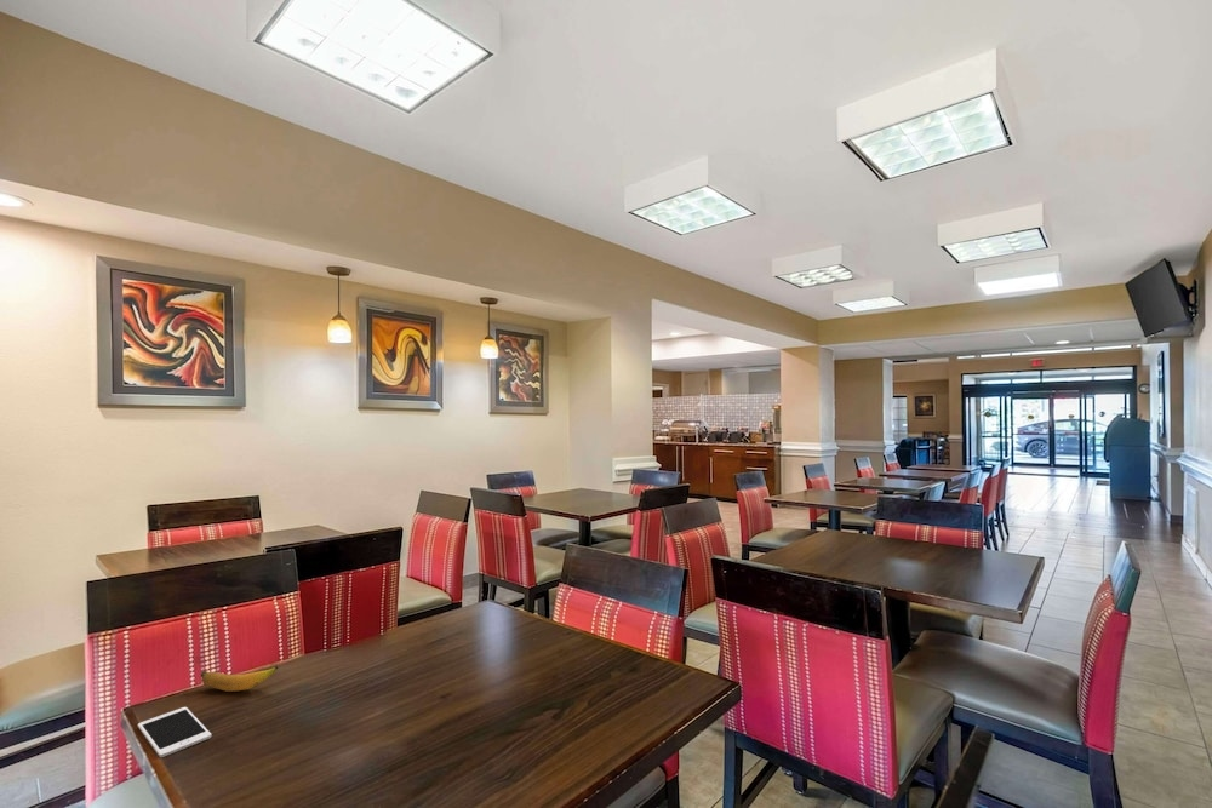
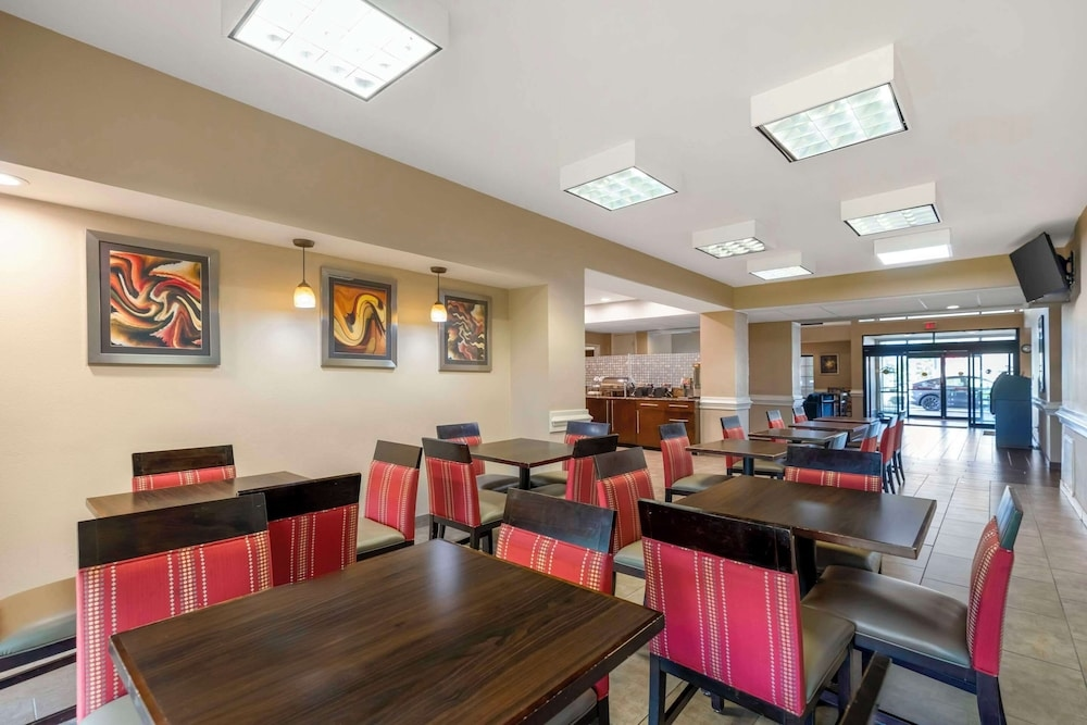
- cell phone (173, 730)
- banana (239, 676)
